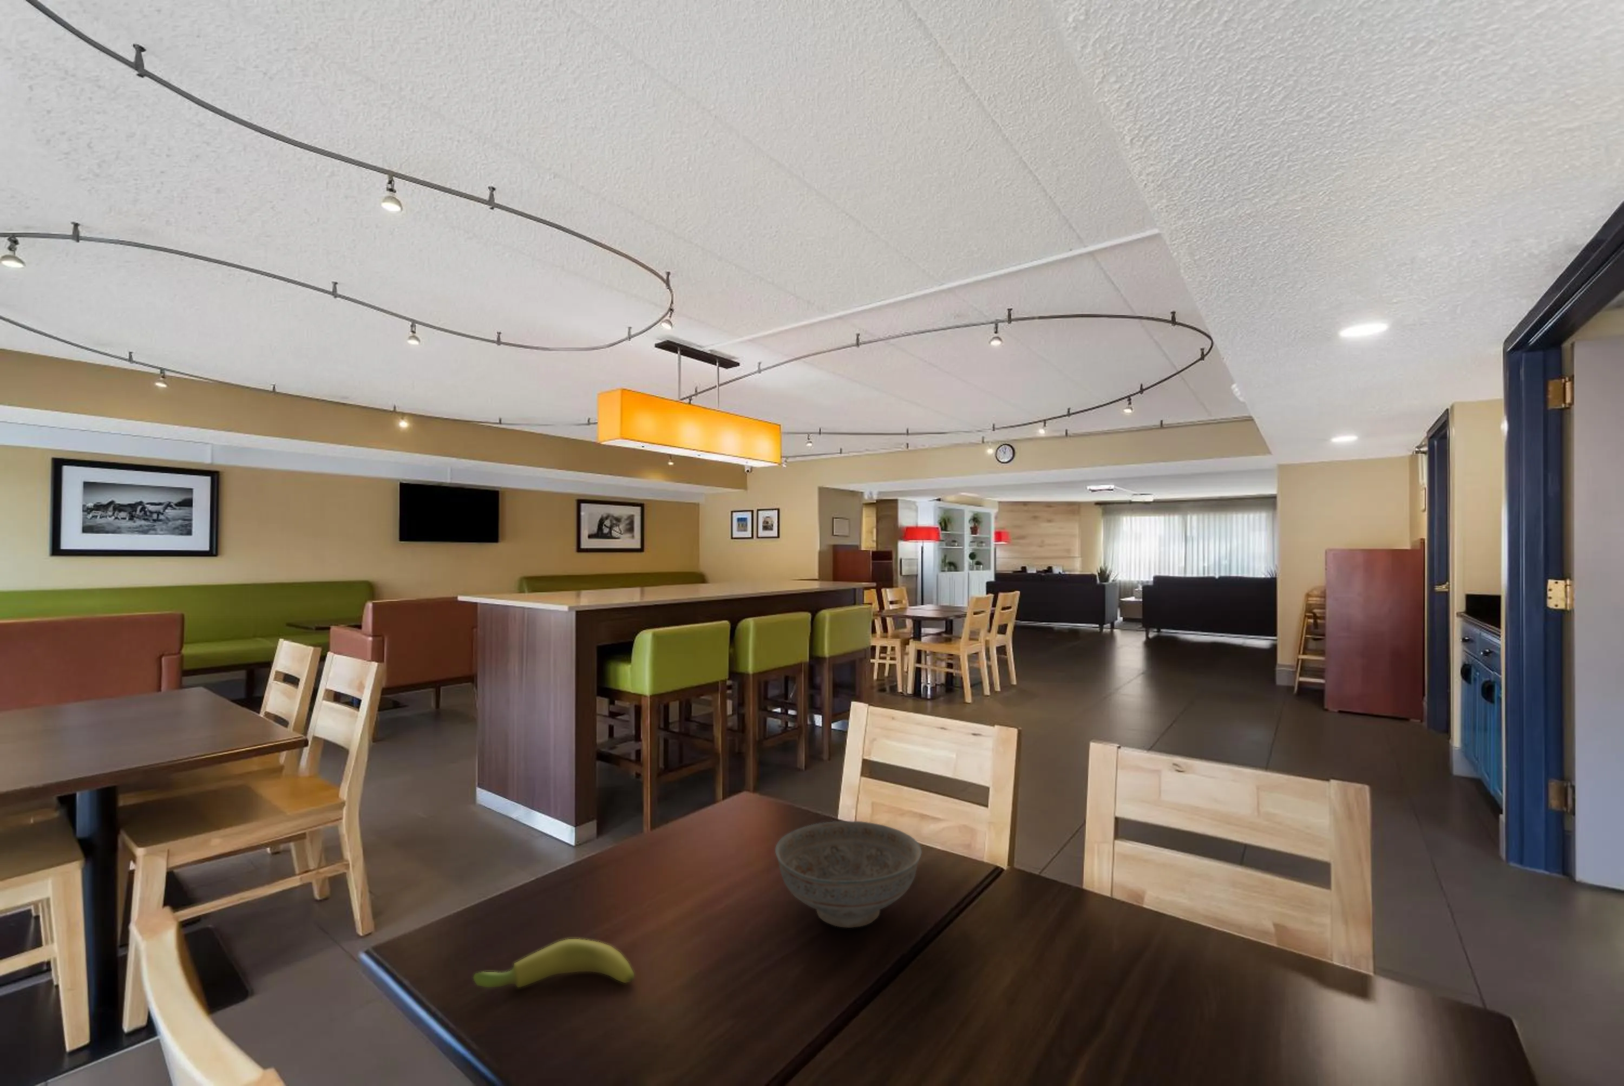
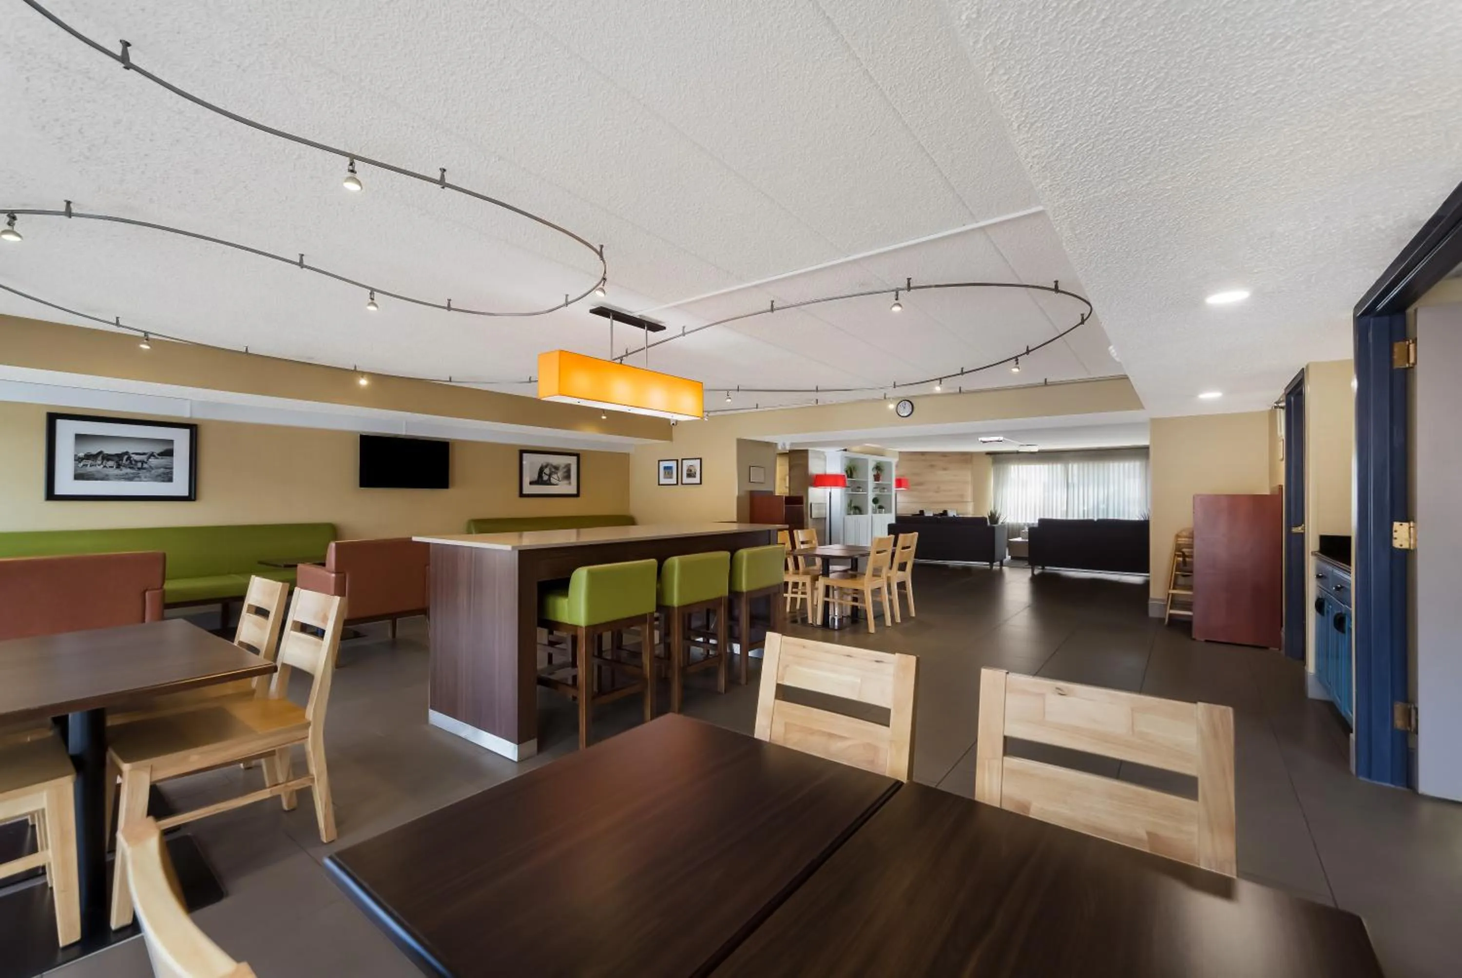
- banana (561, 966)
- decorative bowl (847, 878)
